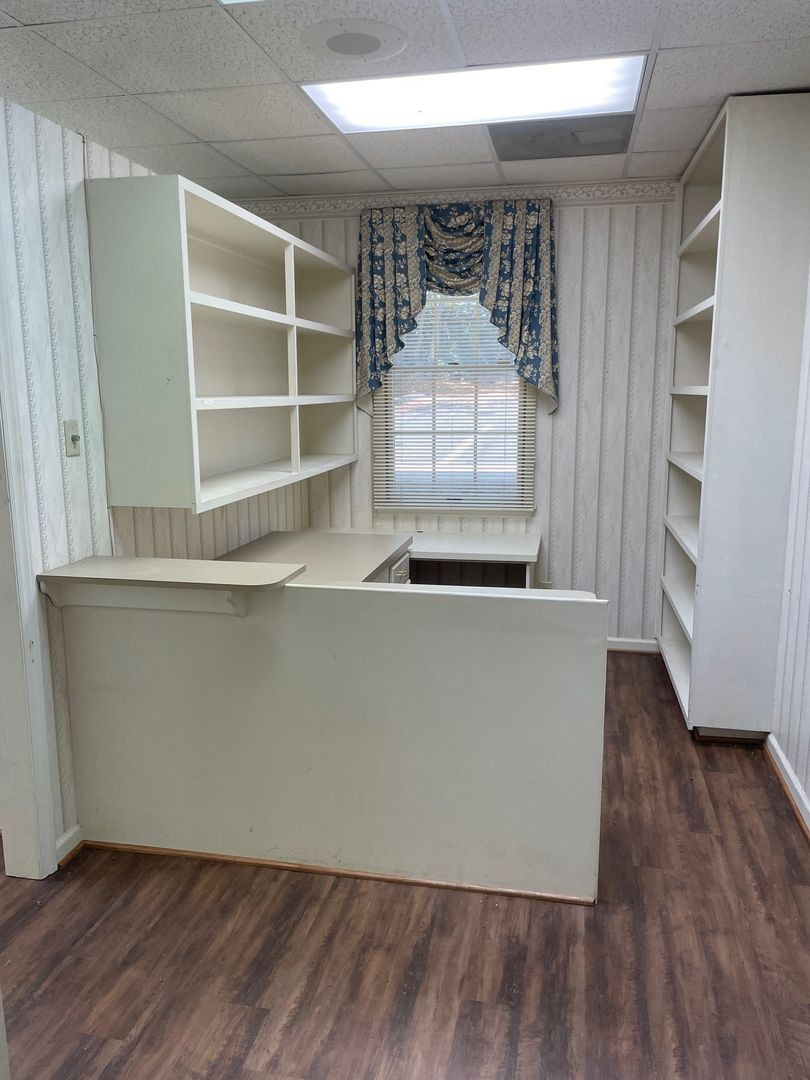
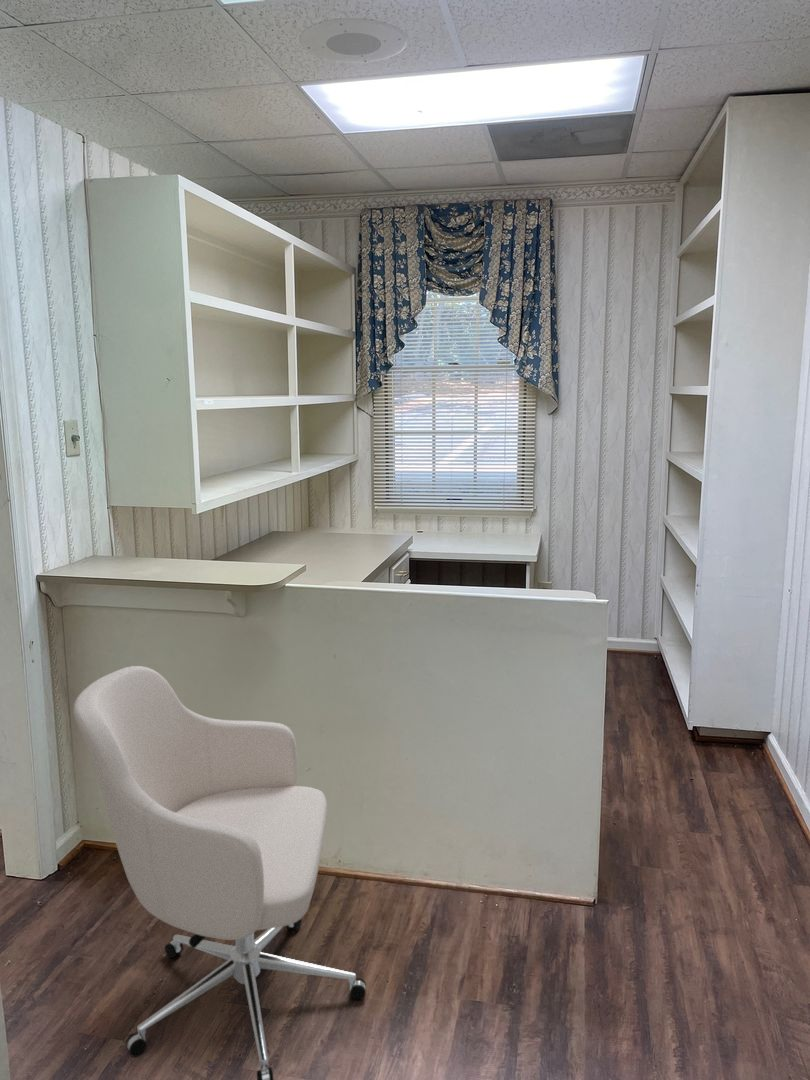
+ chair (229, 847)
